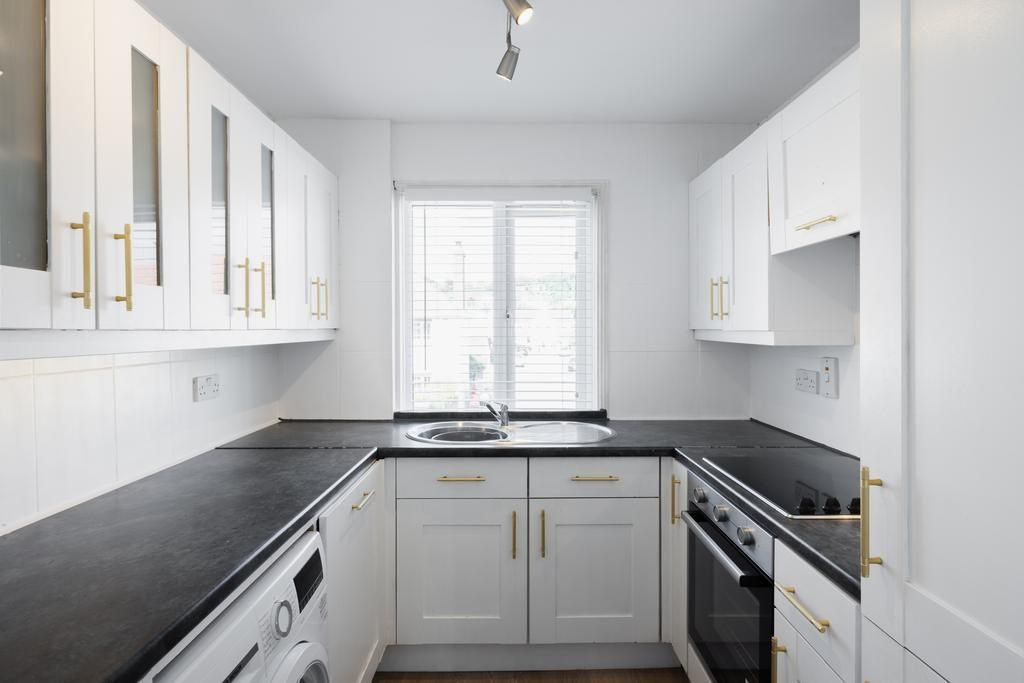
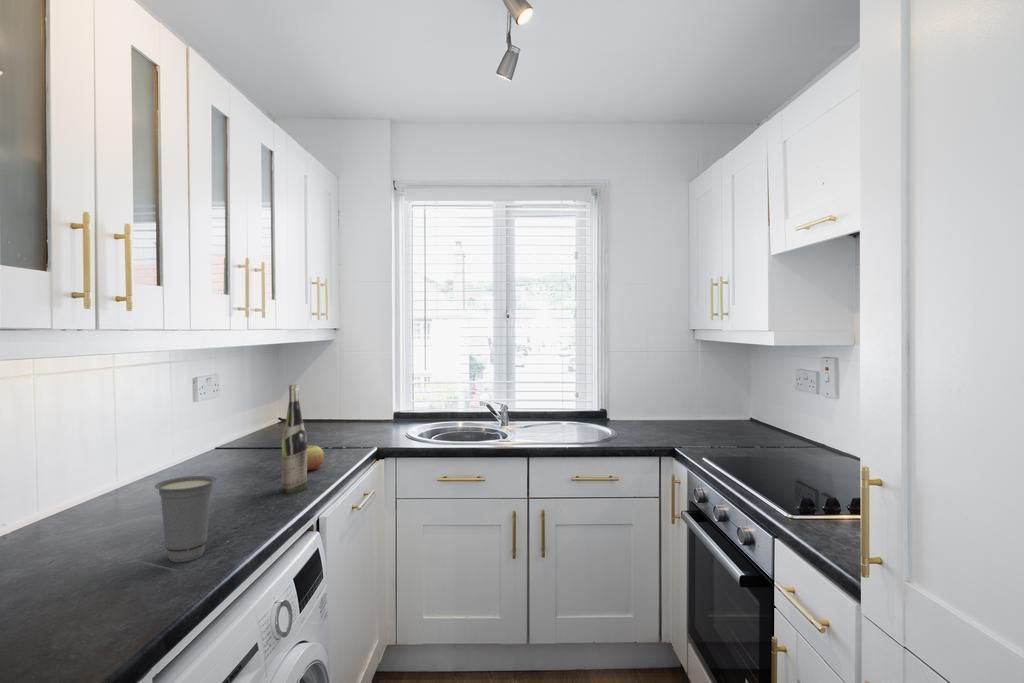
+ wine bottle (294, 437)
+ apple (308, 456)
+ cup (186, 519)
